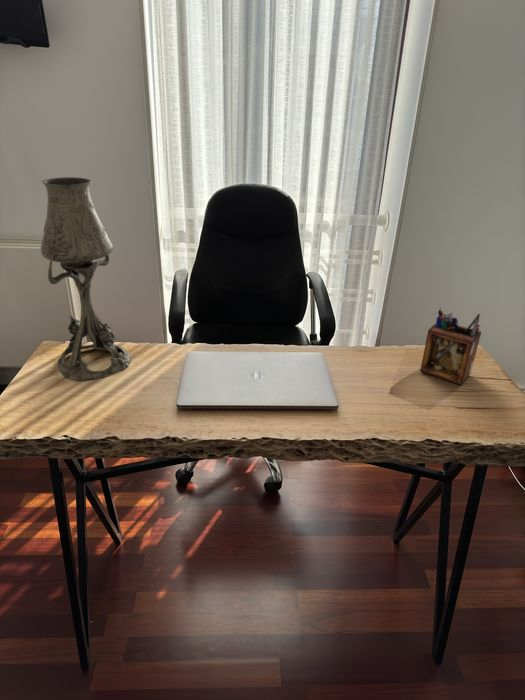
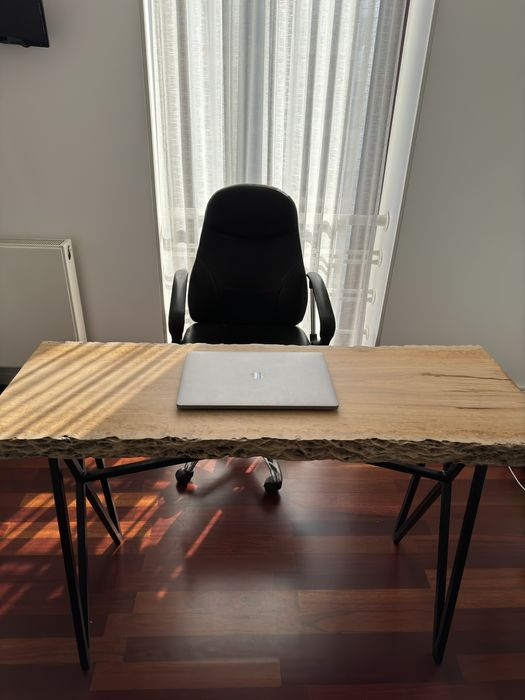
- table lamp (80, 280)
- desk organizer (451, 343)
